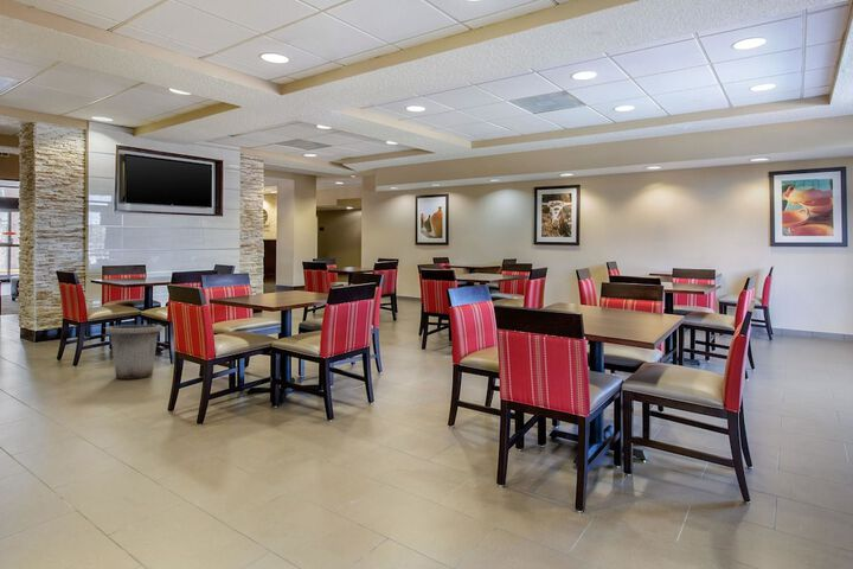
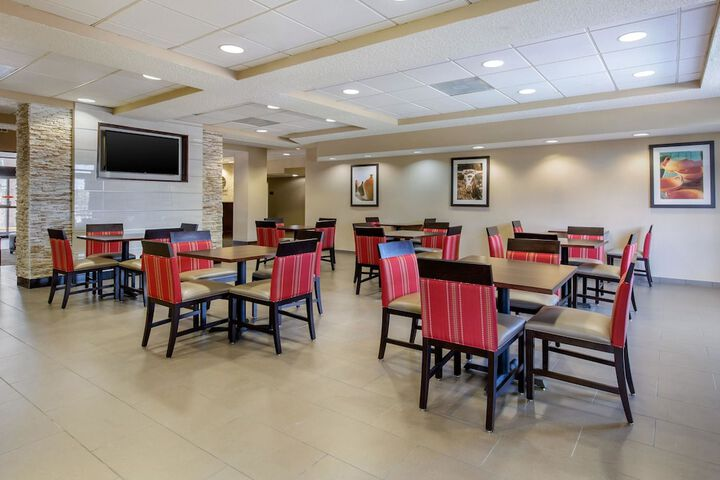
- trash can (134, 351)
